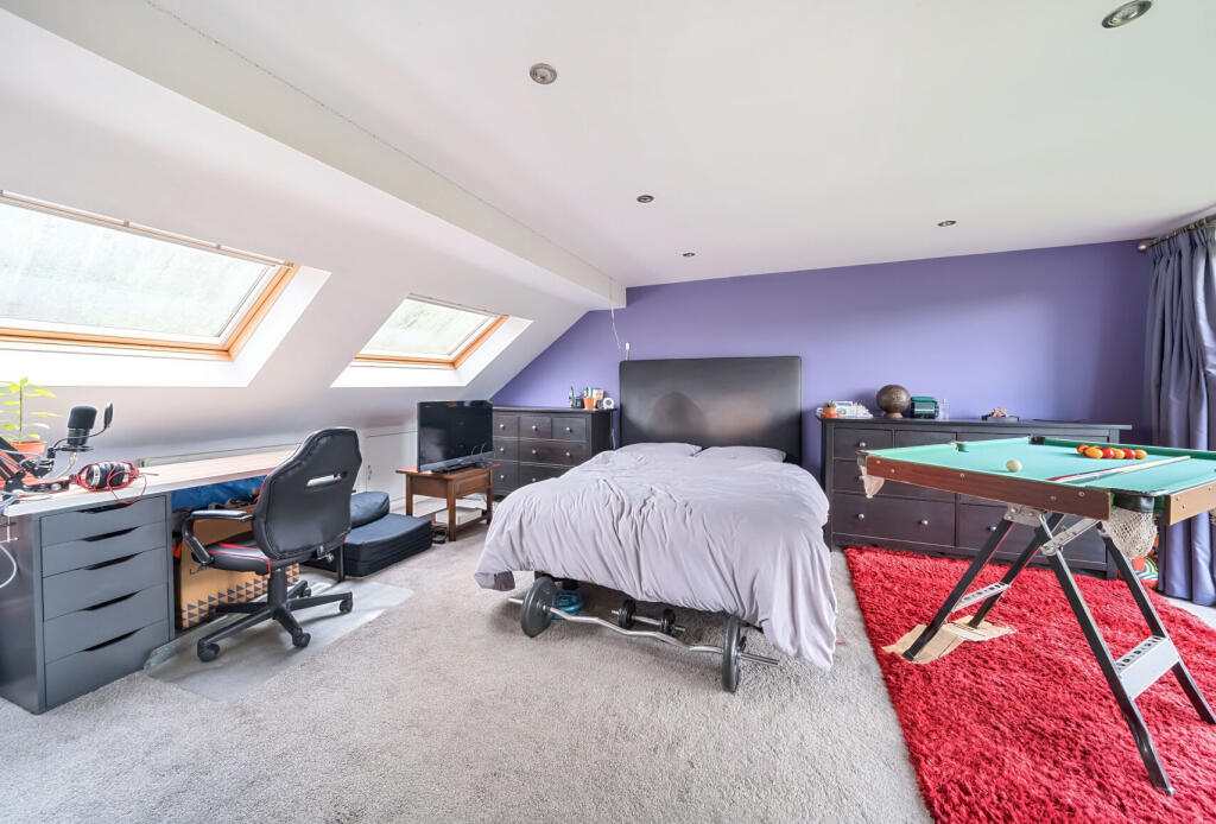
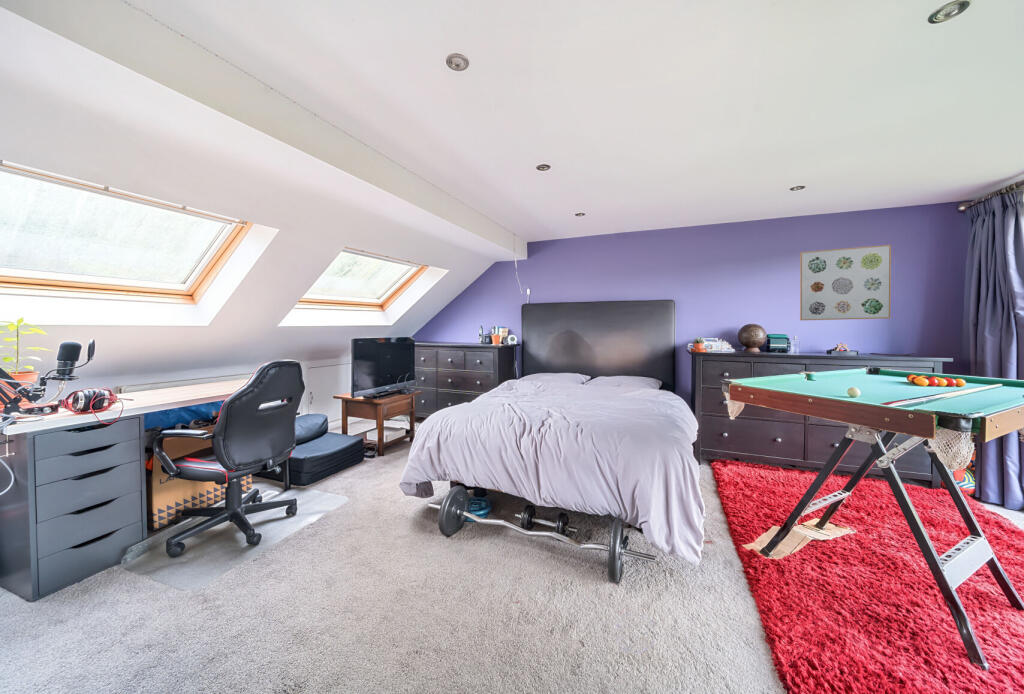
+ wall art (843, 284)
